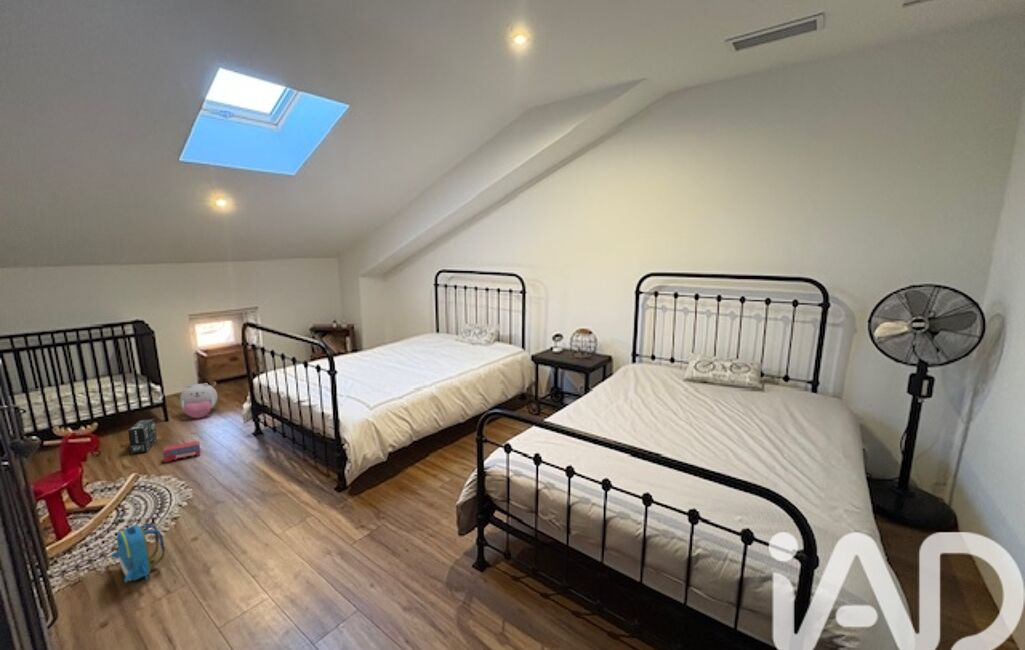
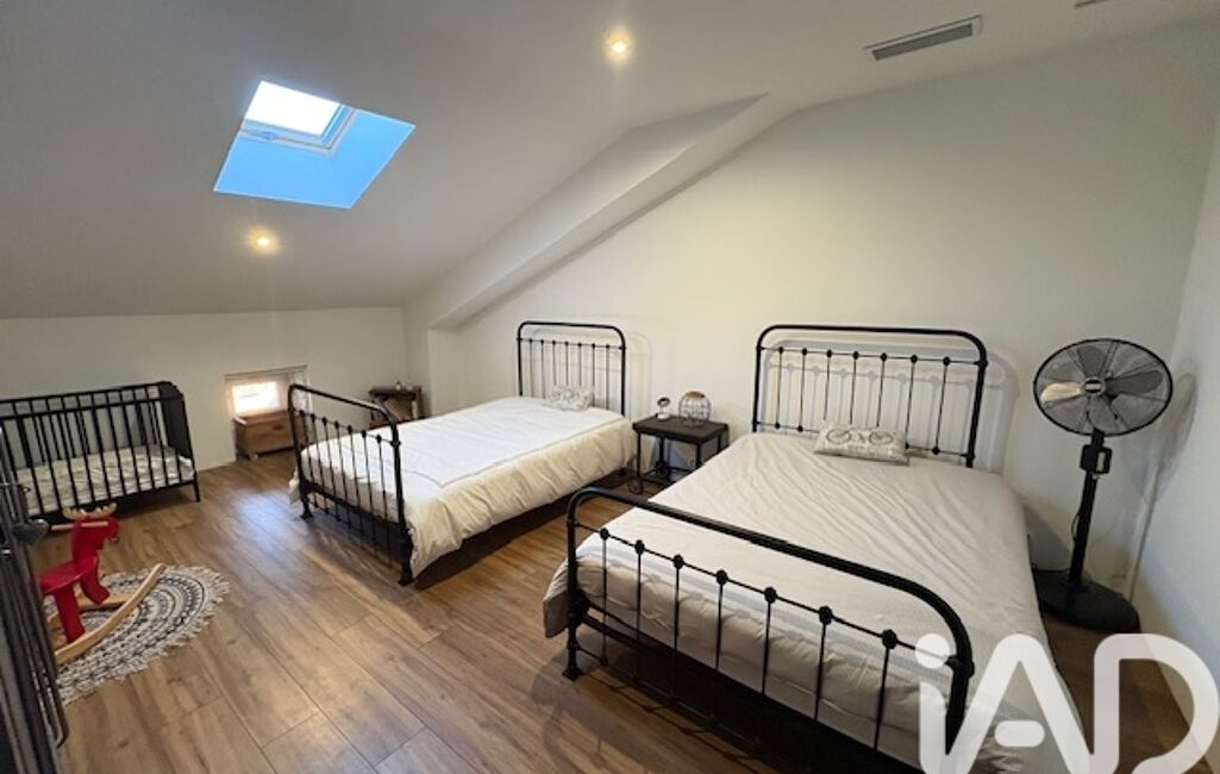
- box (143, 435)
- backpack (139, 549)
- toy train (182, 451)
- plush toy (198, 399)
